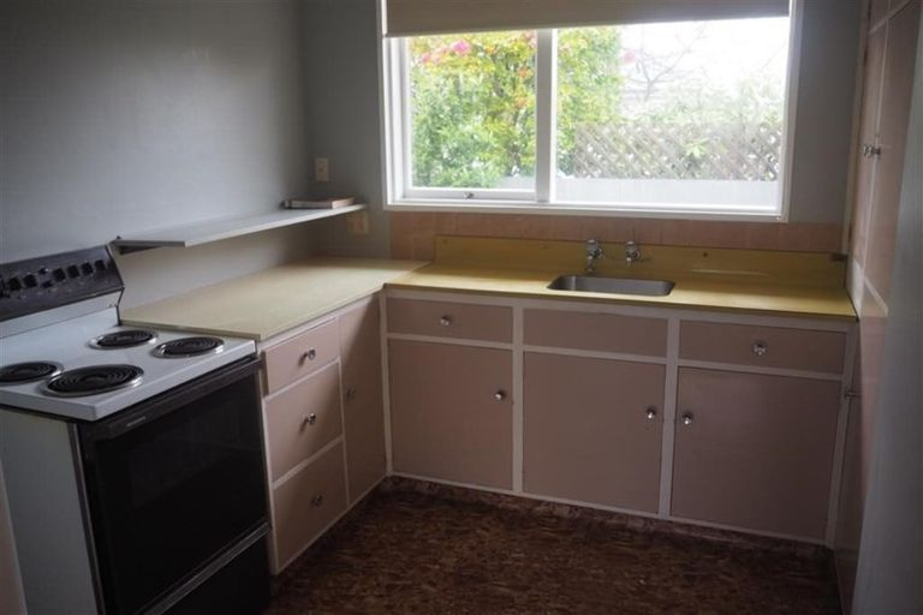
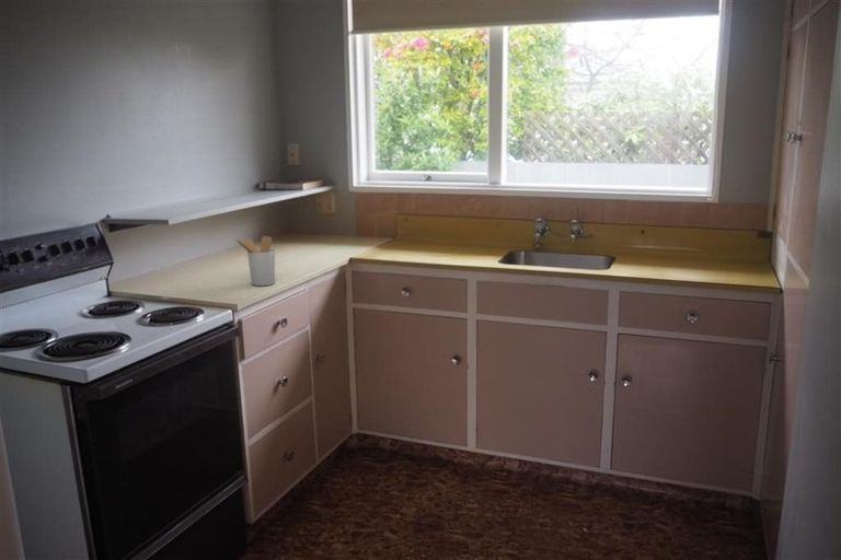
+ utensil holder (255, 259)
